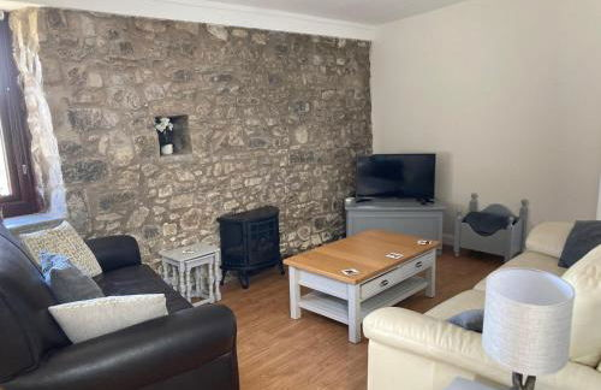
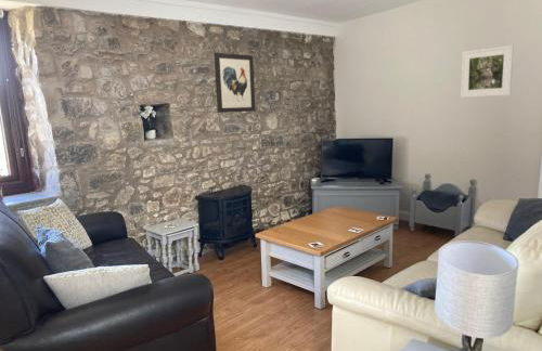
+ wall art (235, 83)
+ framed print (486, 73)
